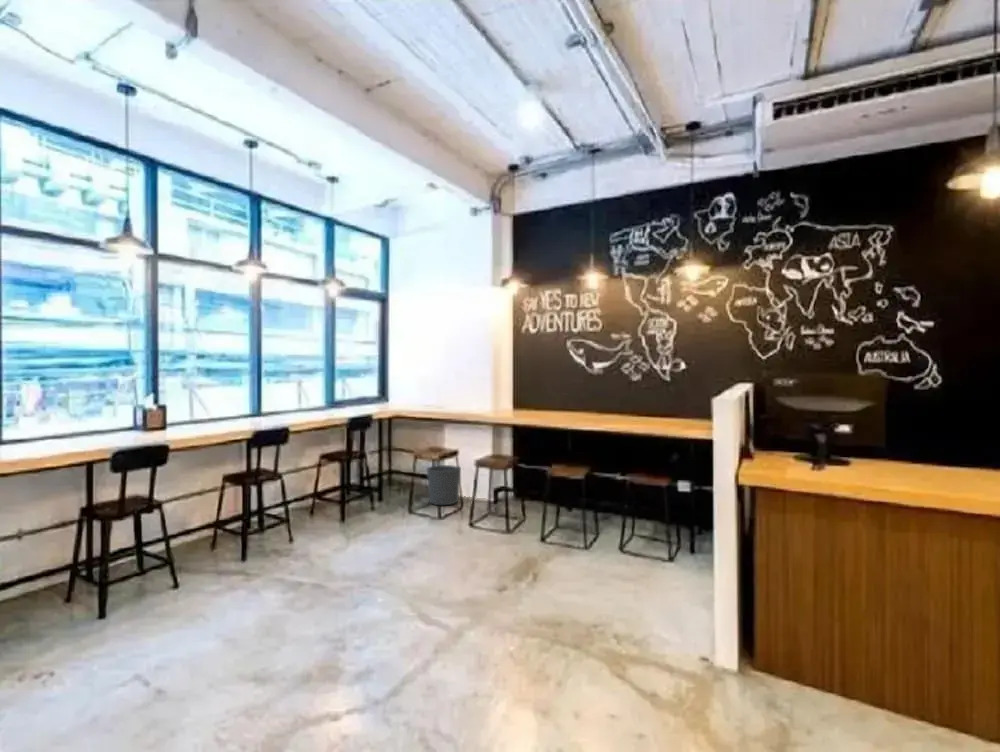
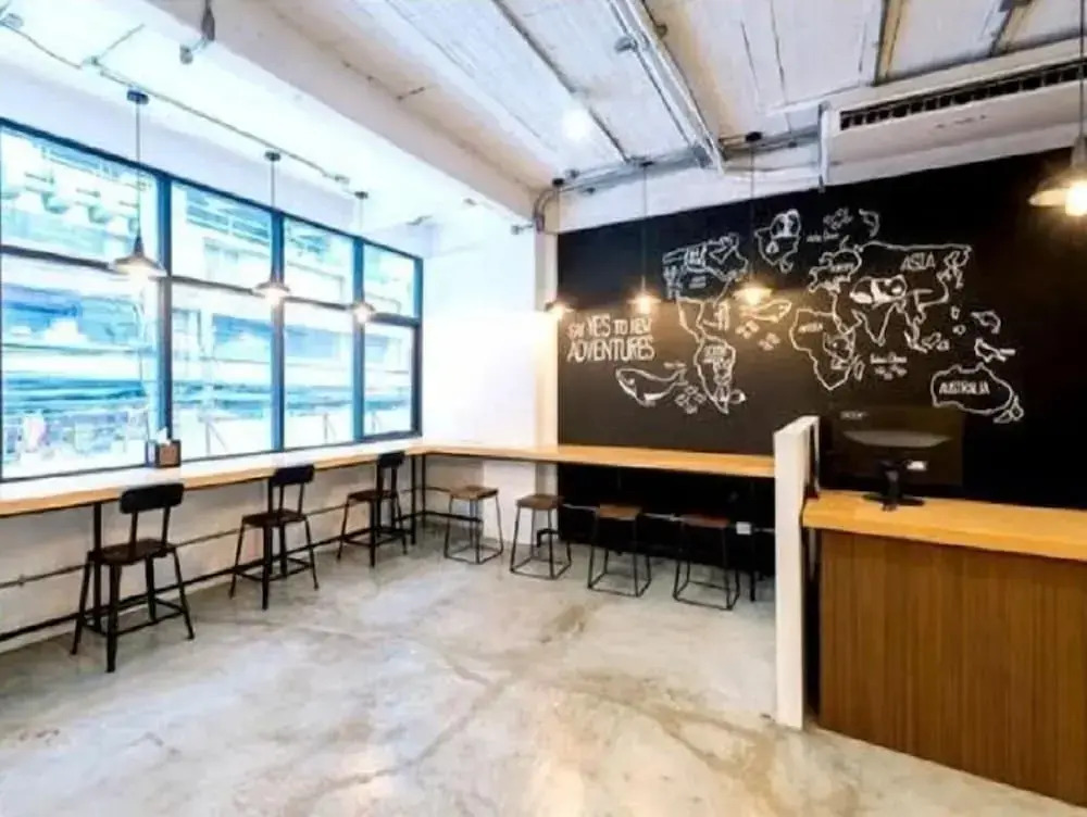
- waste bin (443, 485)
